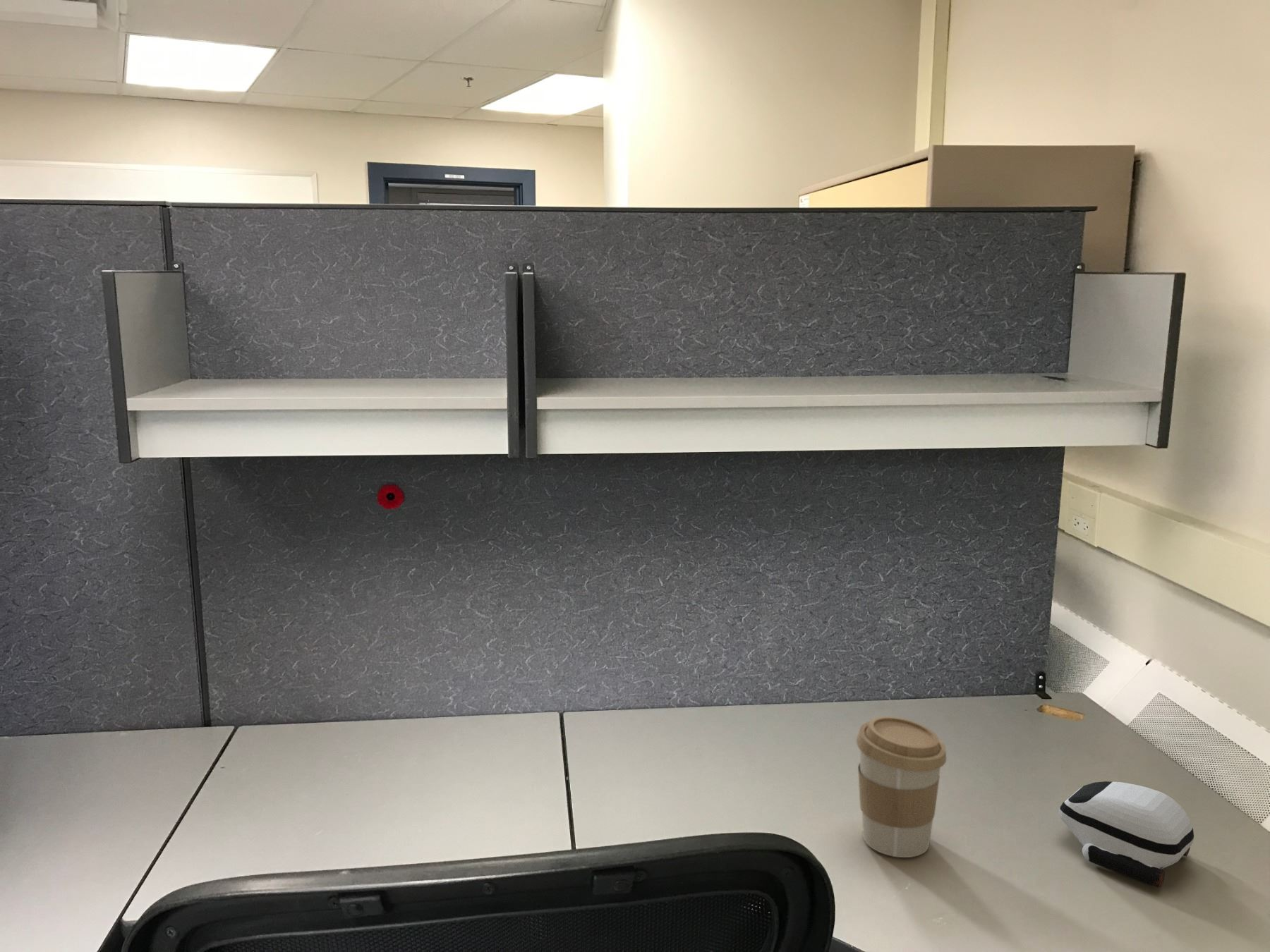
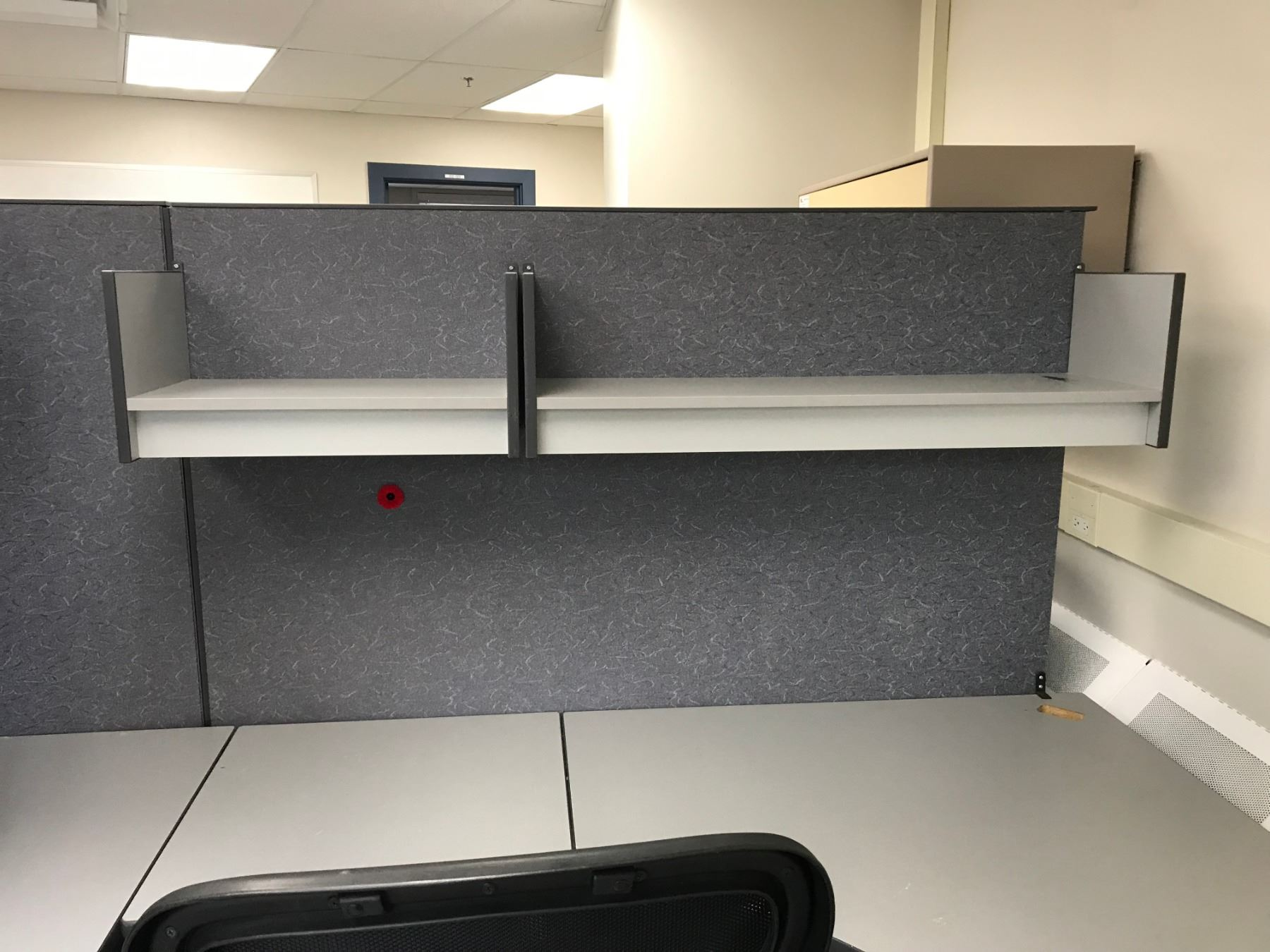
- coffee cup (898, 783)
- computer mouse (1125, 822)
